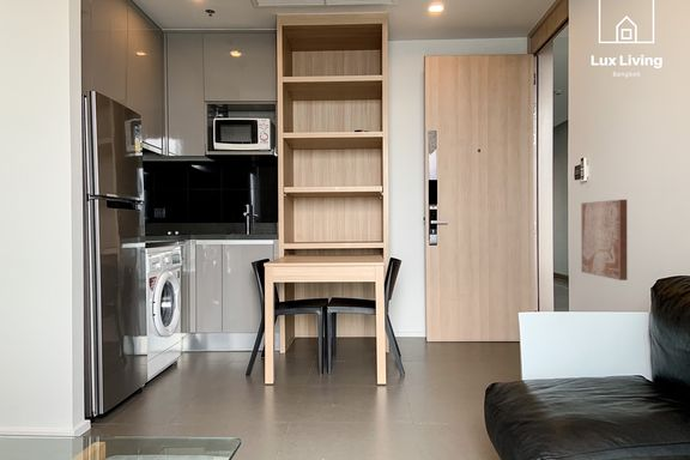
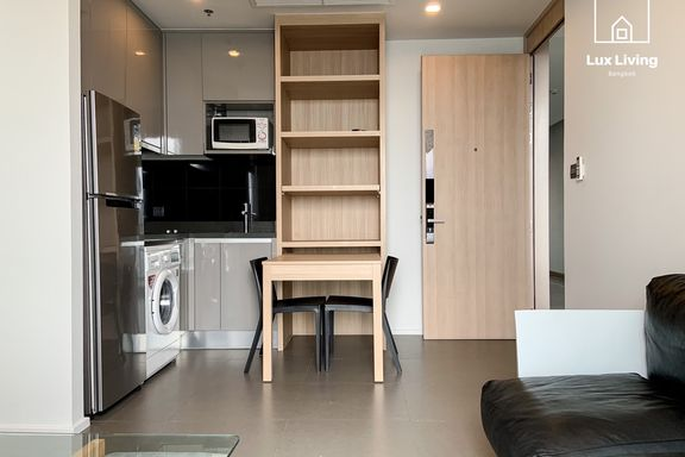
- wall art (601, 238)
